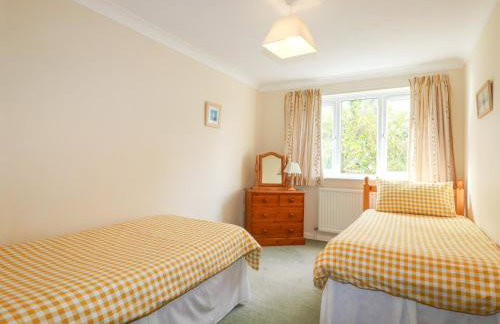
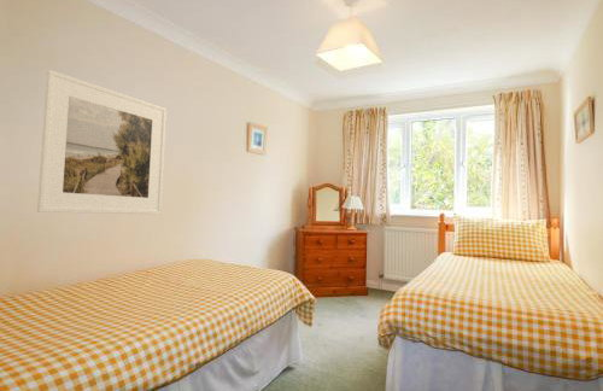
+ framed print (111, 152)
